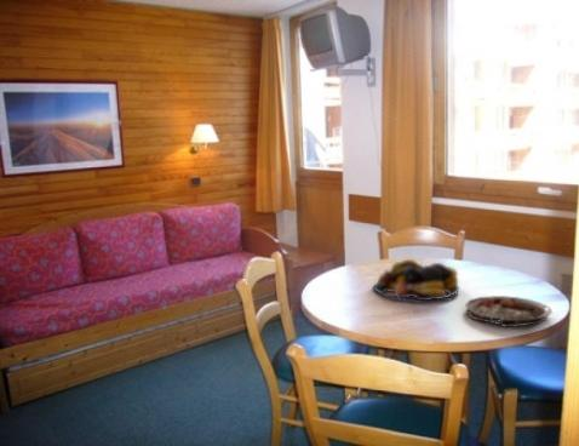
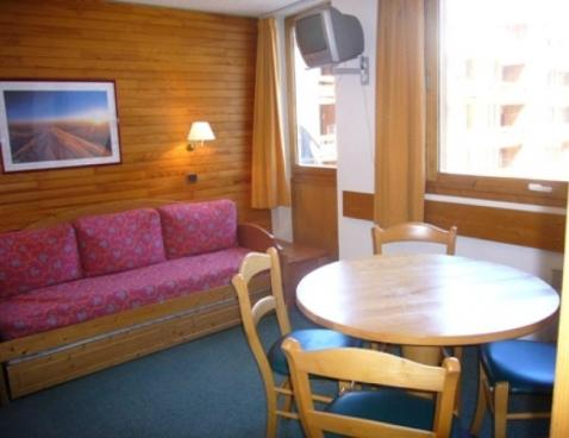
- plate (506, 307)
- fruit bowl (414, 274)
